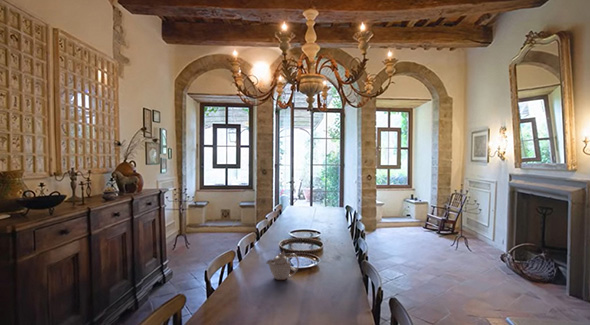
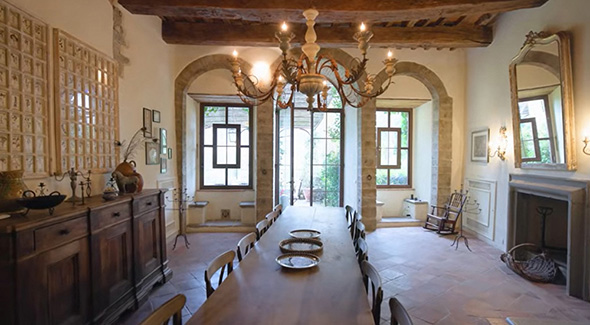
- teapot (282, 265)
